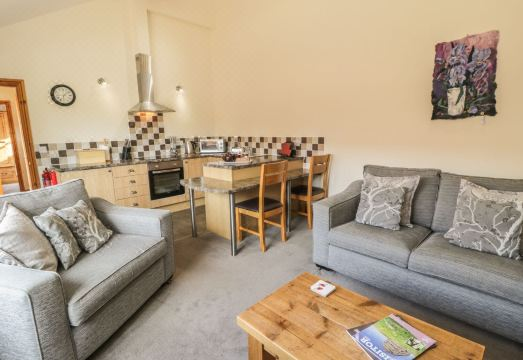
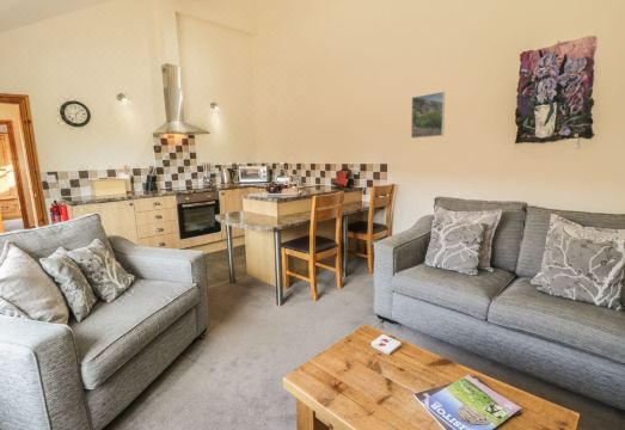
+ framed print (427, 116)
